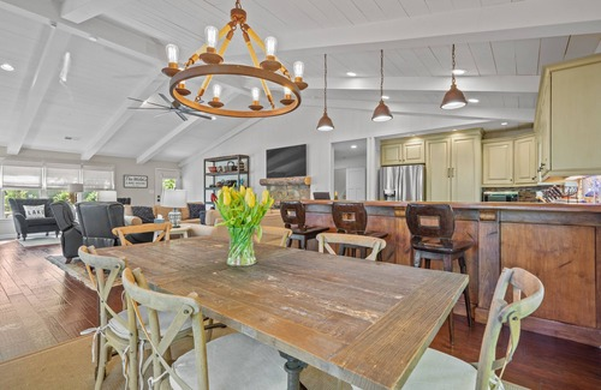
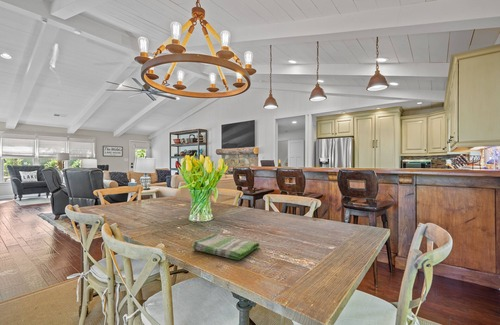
+ dish towel (226, 244)
